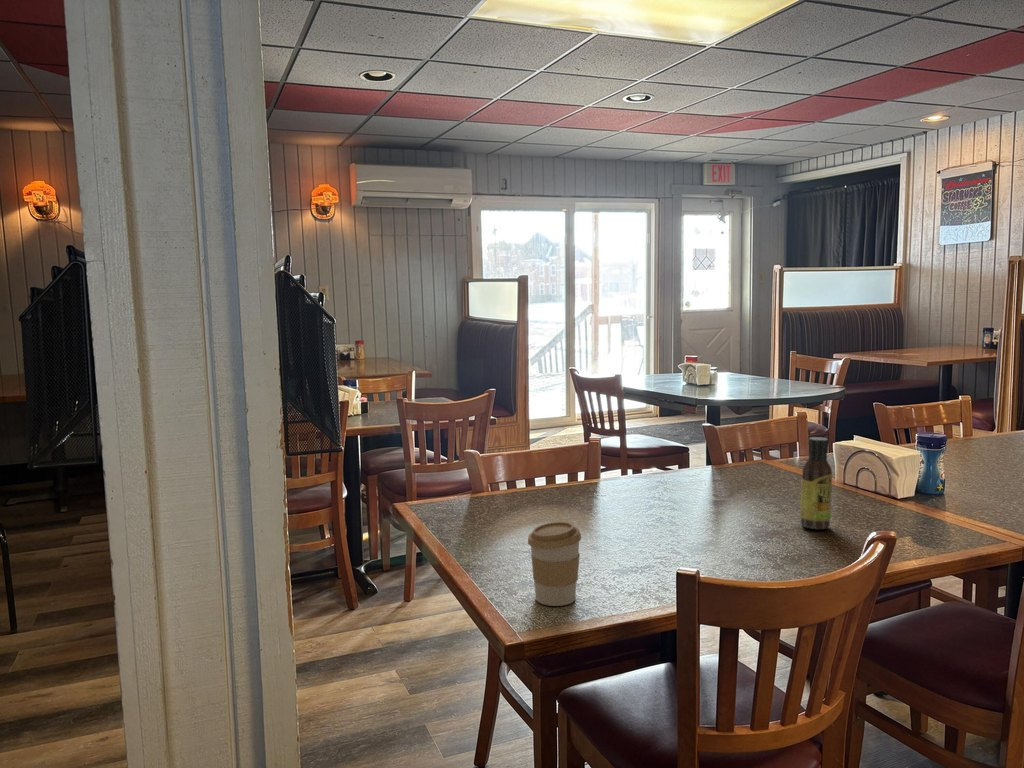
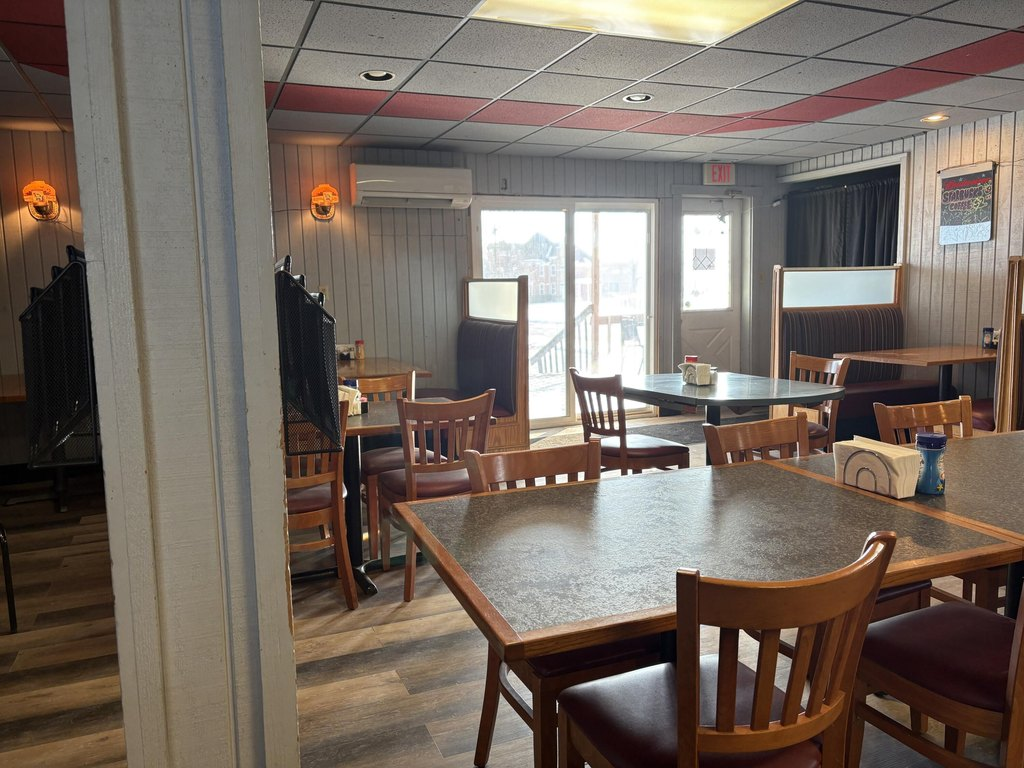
- sauce bottle (816, 482)
- coffee cup (554, 562)
